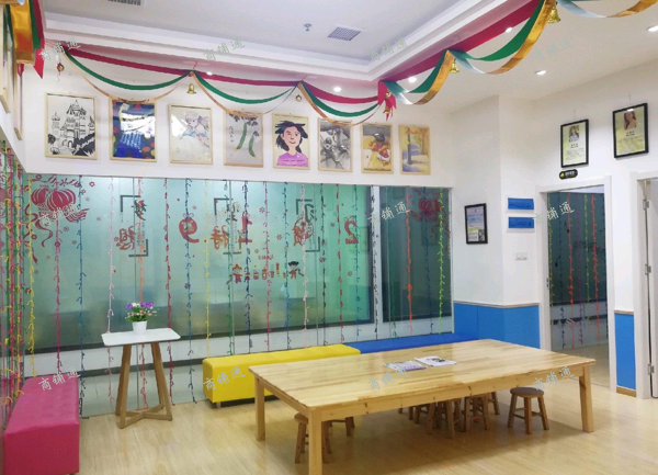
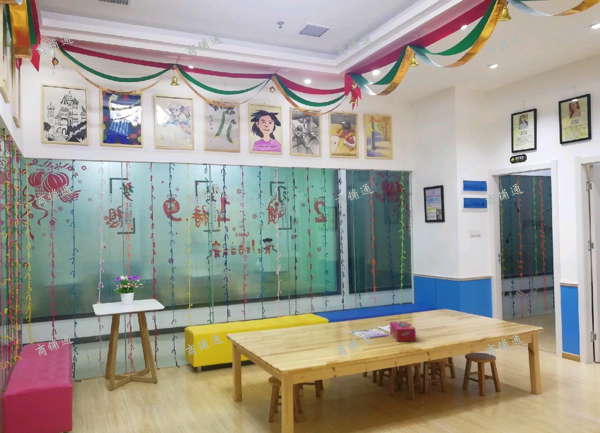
+ tissue box (402, 331)
